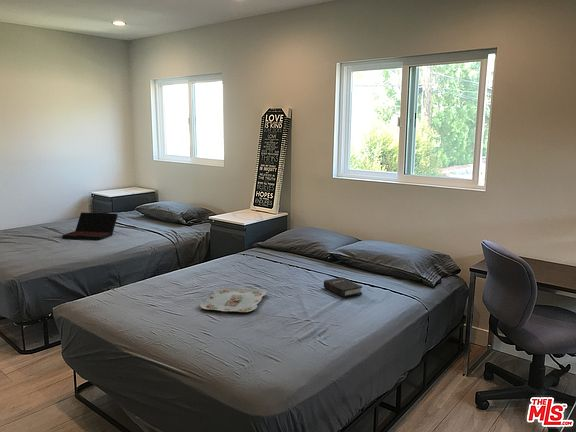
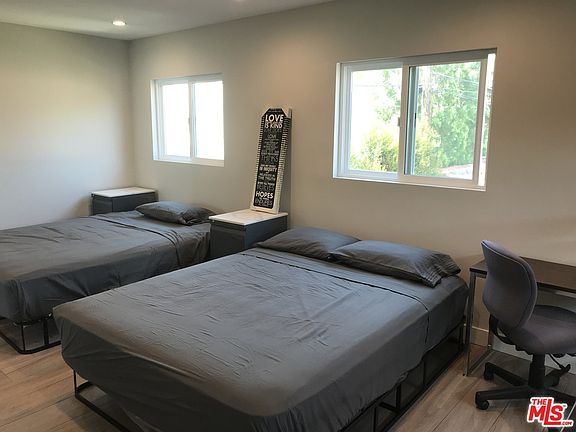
- hardback book (342, 286)
- serving tray (234, 299)
- laptop (90, 225)
